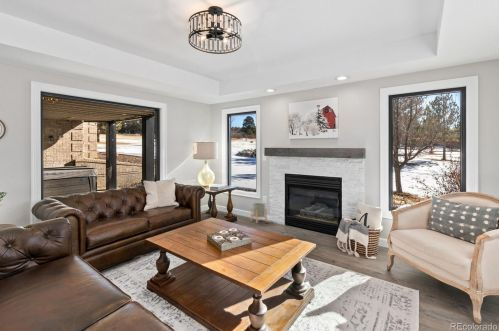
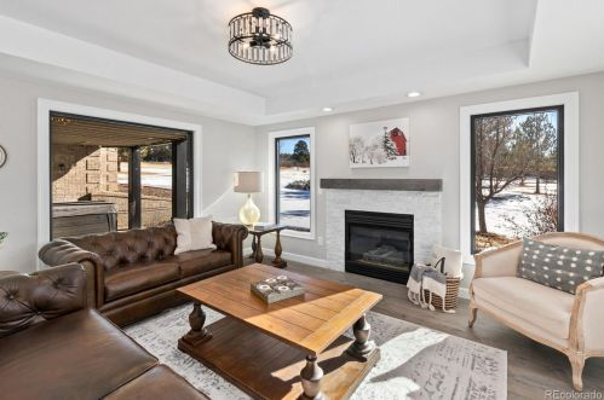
- planter (258, 212)
